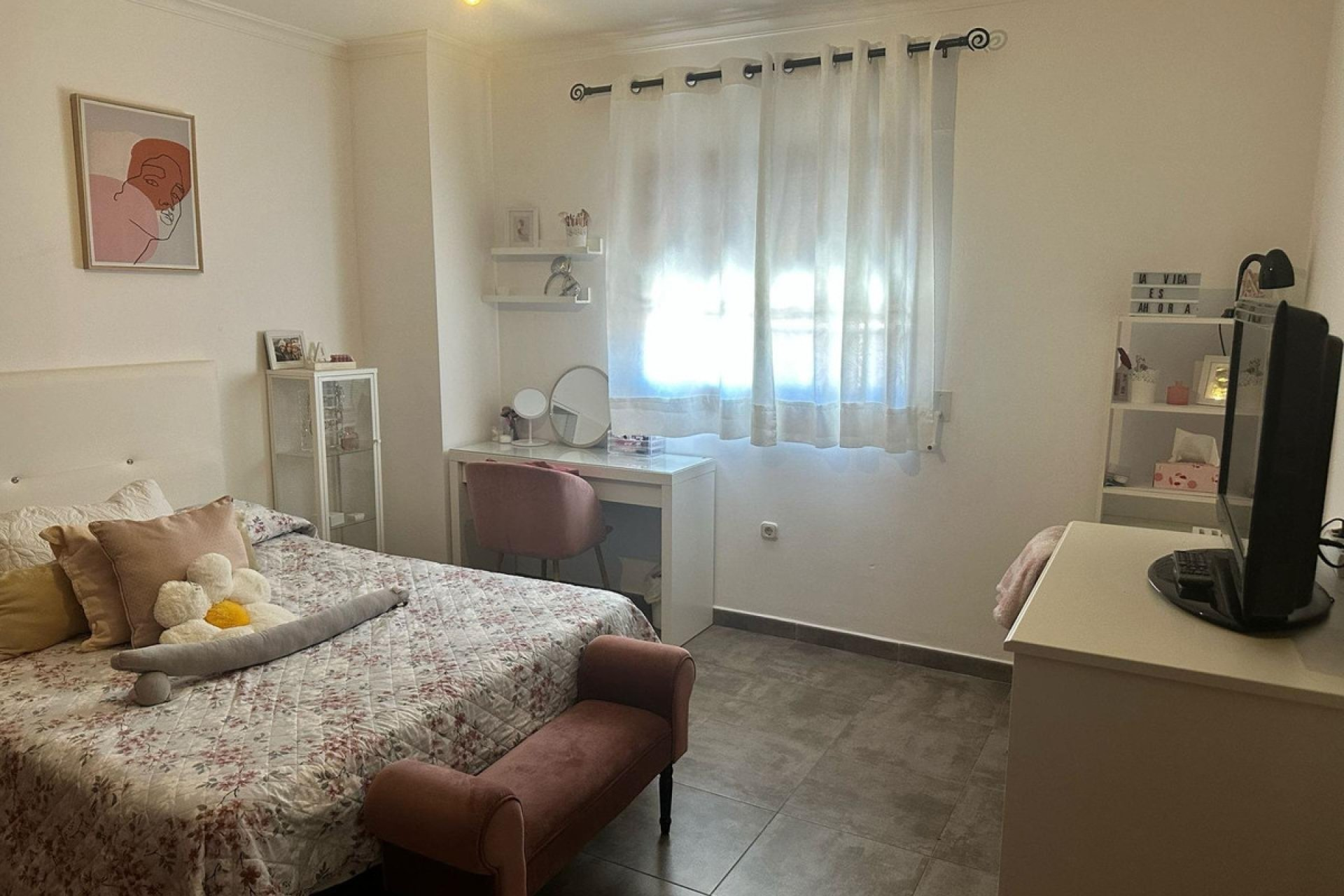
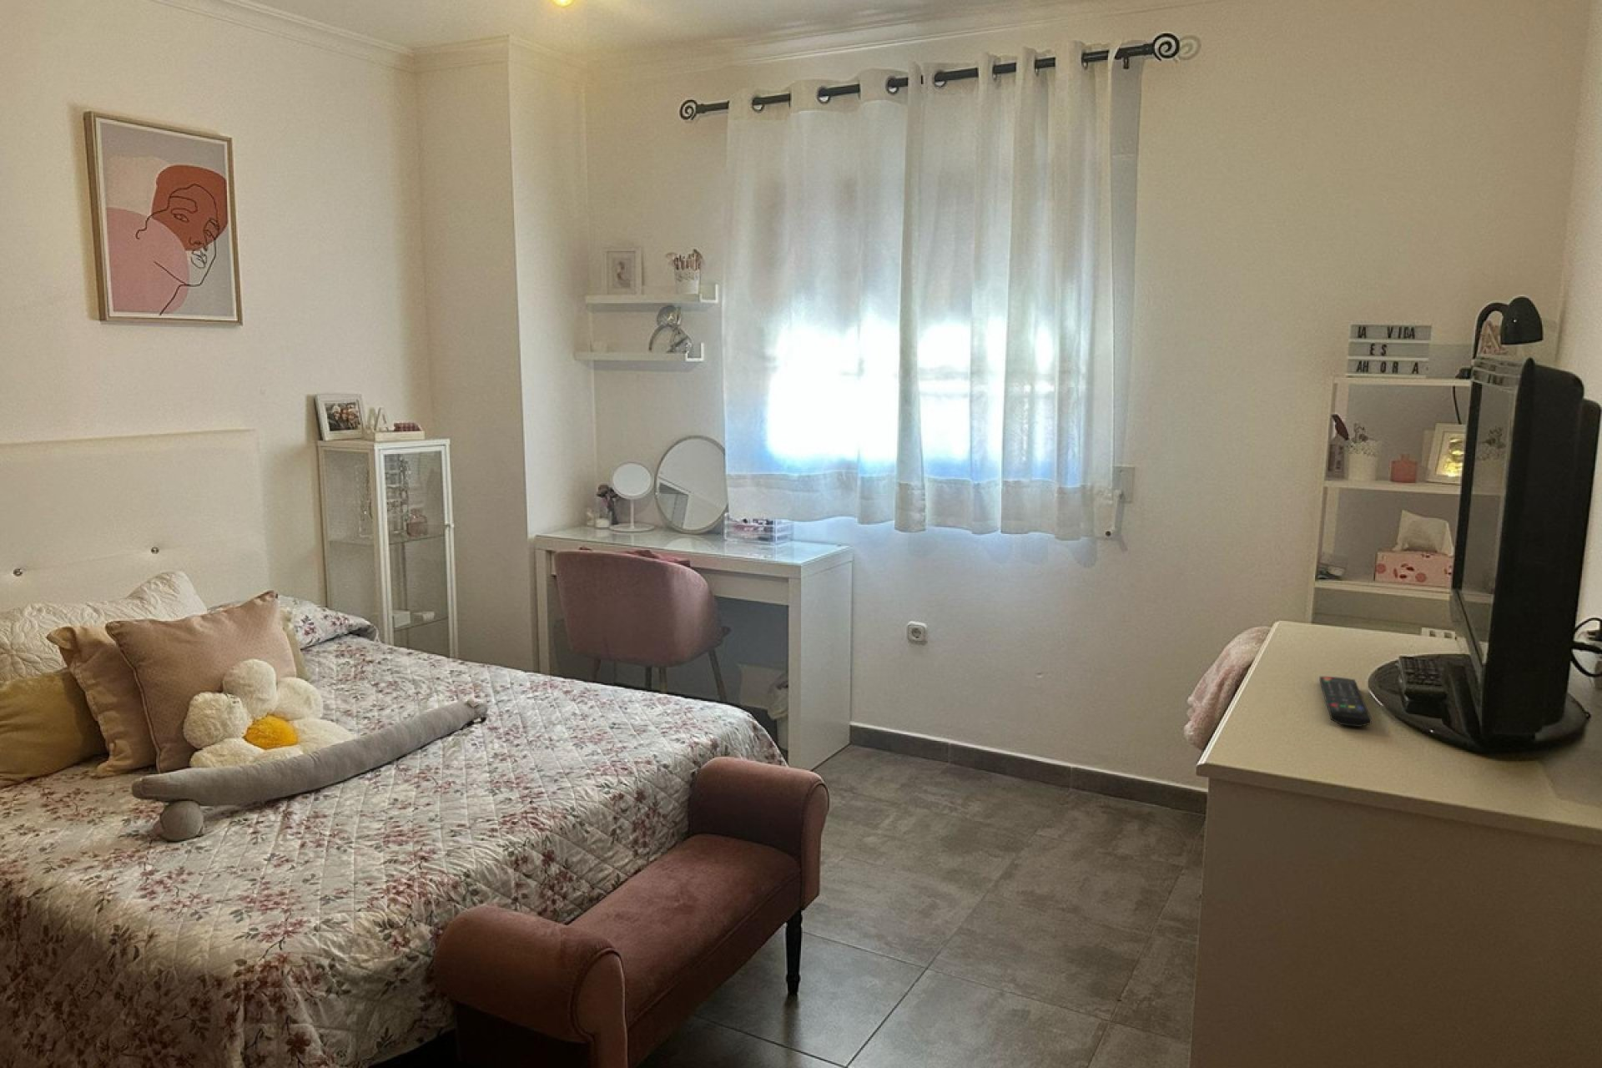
+ remote control (1342, 700)
